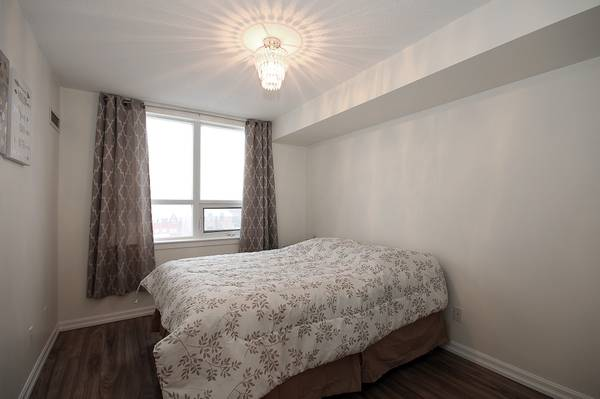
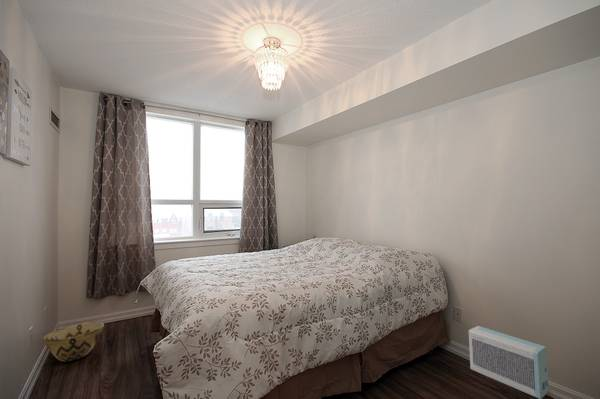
+ woven basket (75, 342)
+ air purifier (505, 358)
